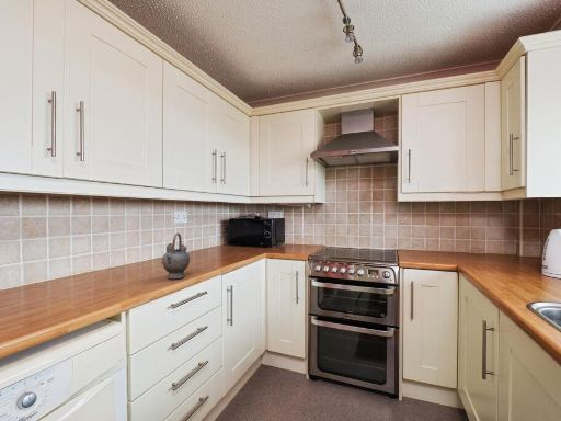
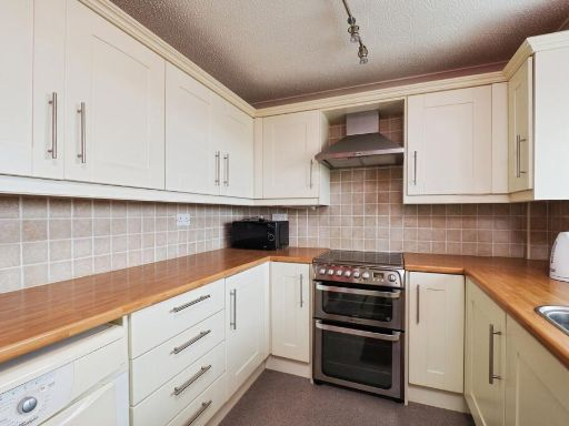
- teapot (174, 255)
